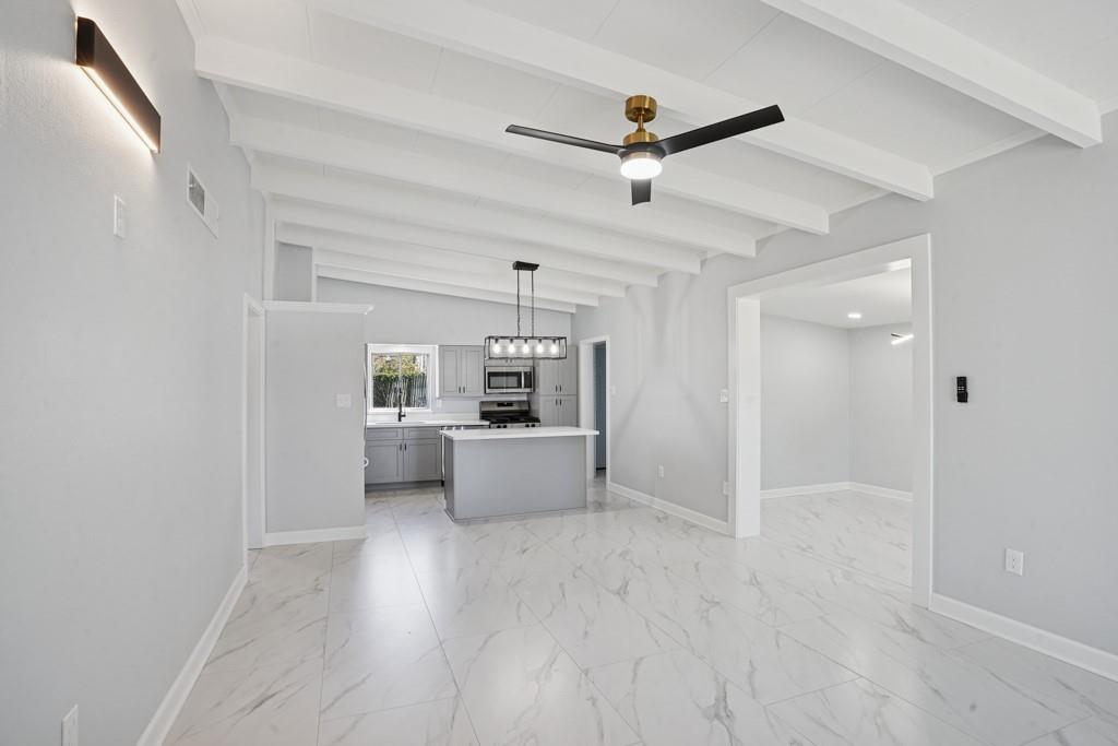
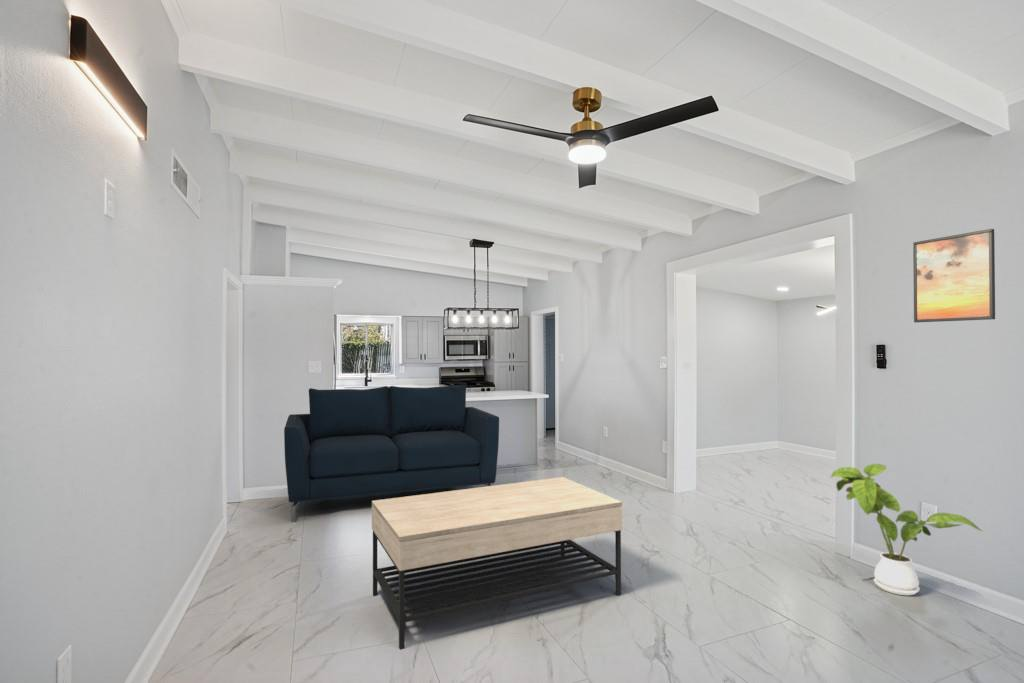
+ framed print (951, 278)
+ sofa (392, 443)
+ house plant (887, 529)
+ coffee table (496, 548)
